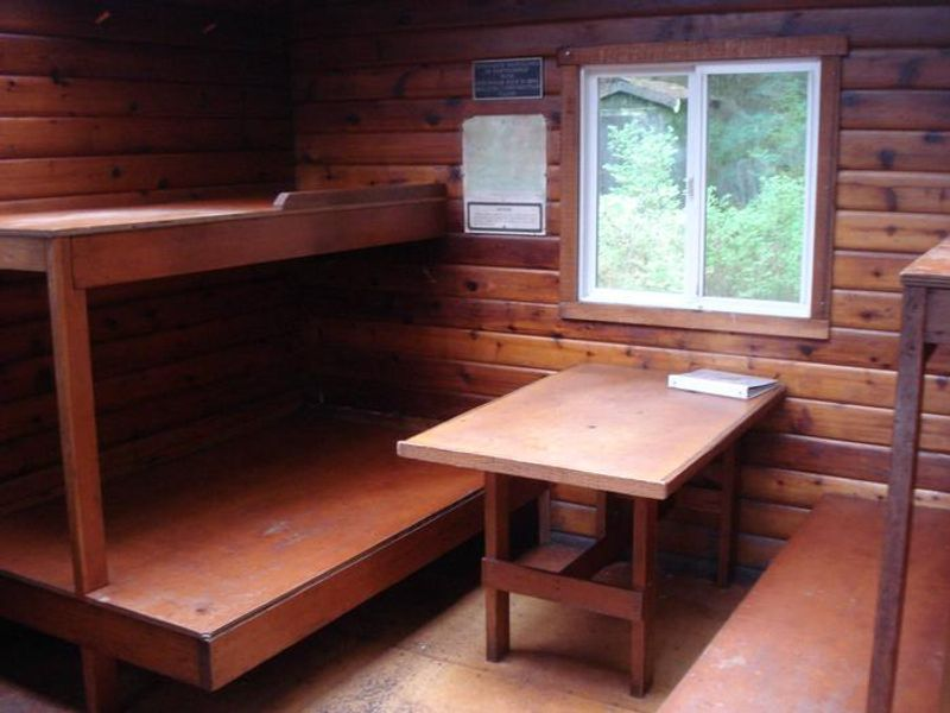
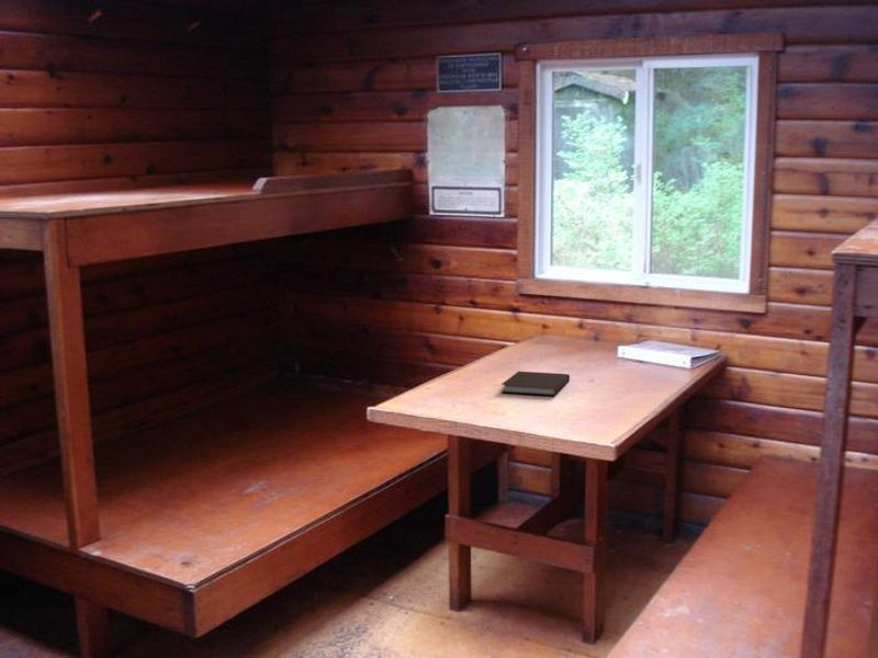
+ notebook (536, 383)
